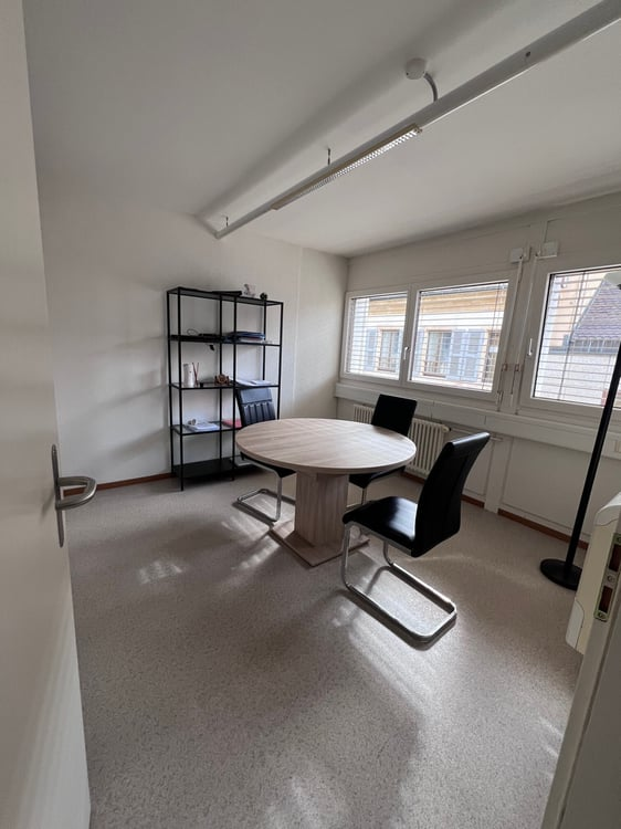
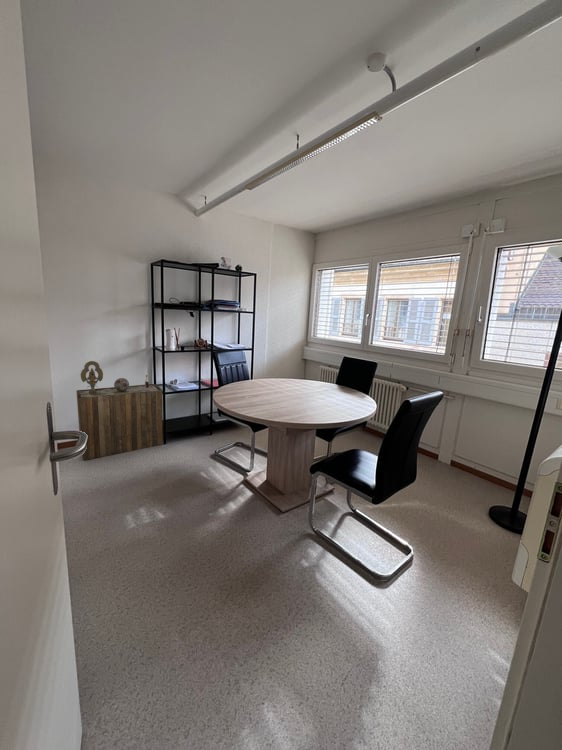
+ cabinet (121, 404)
